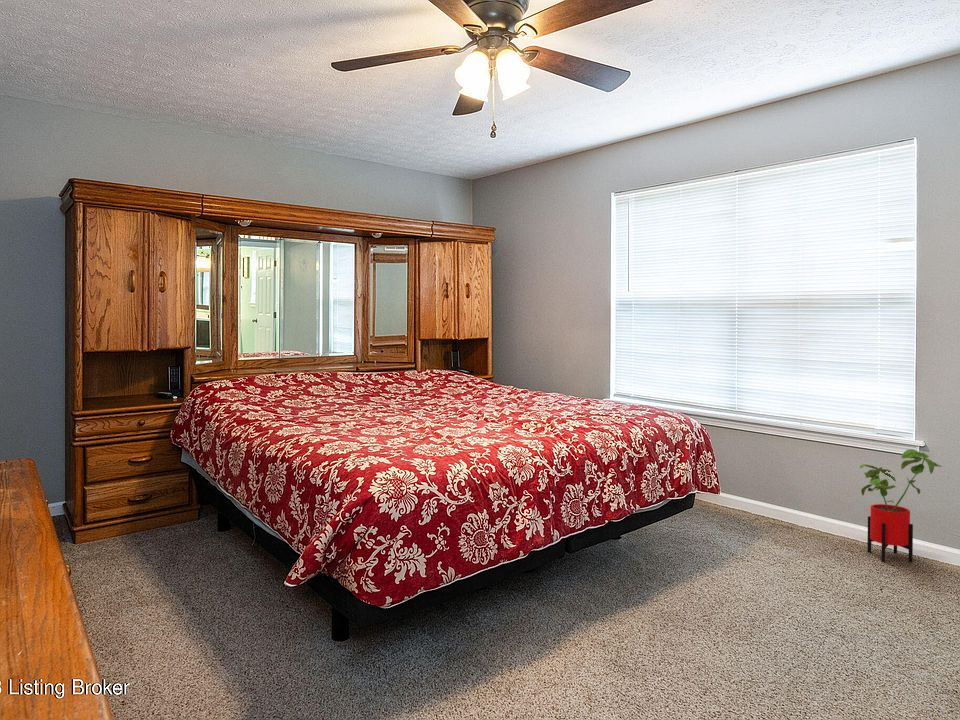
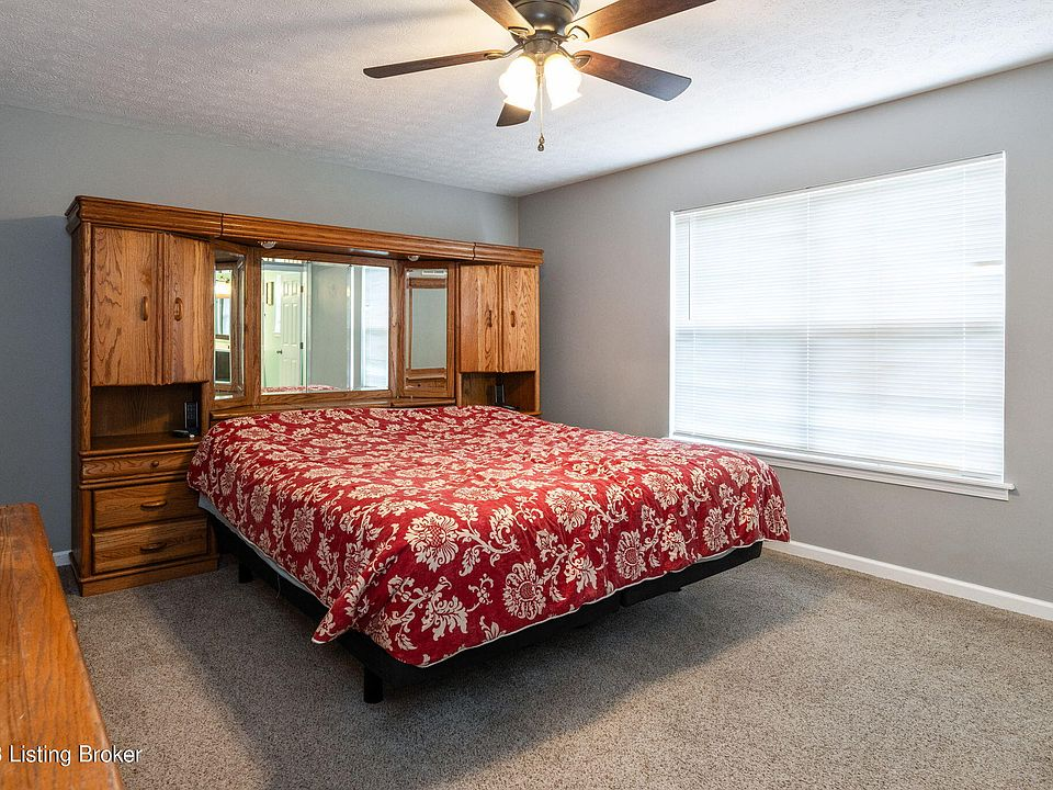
- house plant (893, 502)
